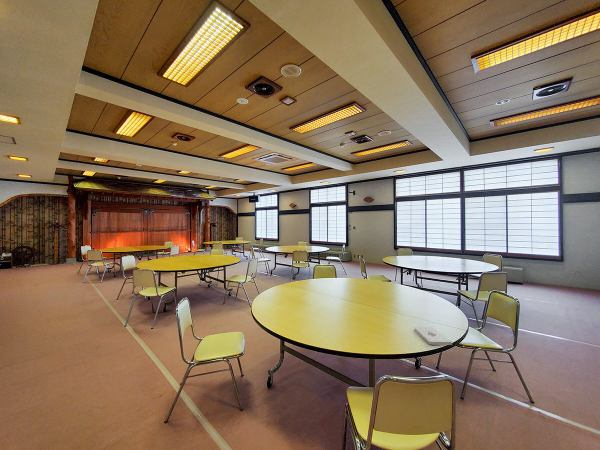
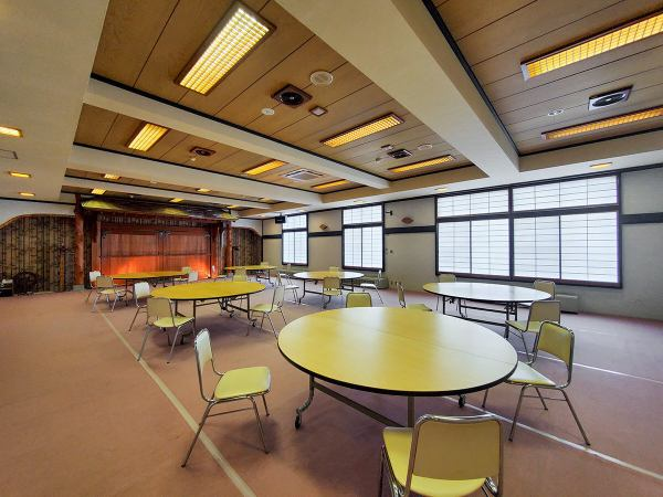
- notepad (431, 335)
